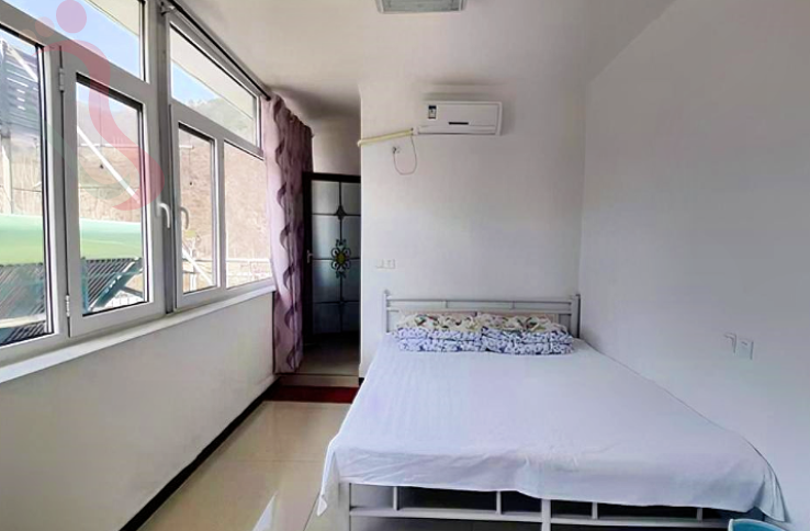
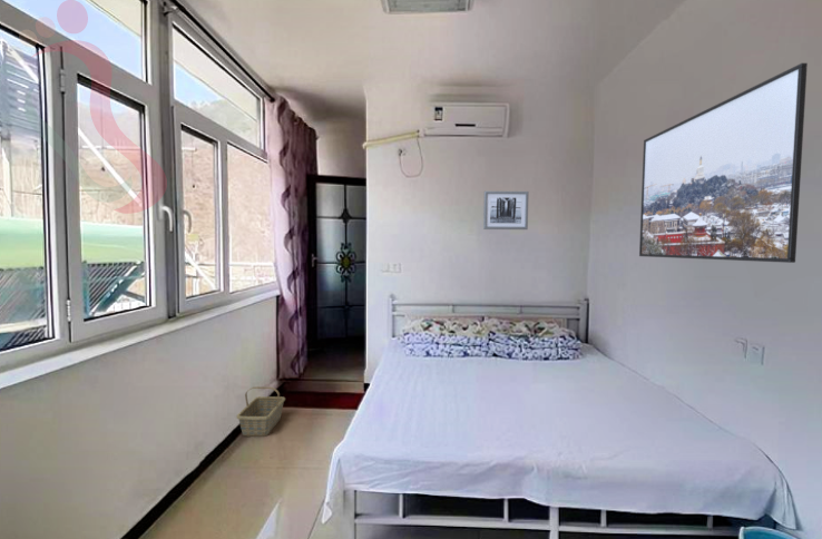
+ wall art (506, 210)
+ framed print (699, 185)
+ basket (262, 406)
